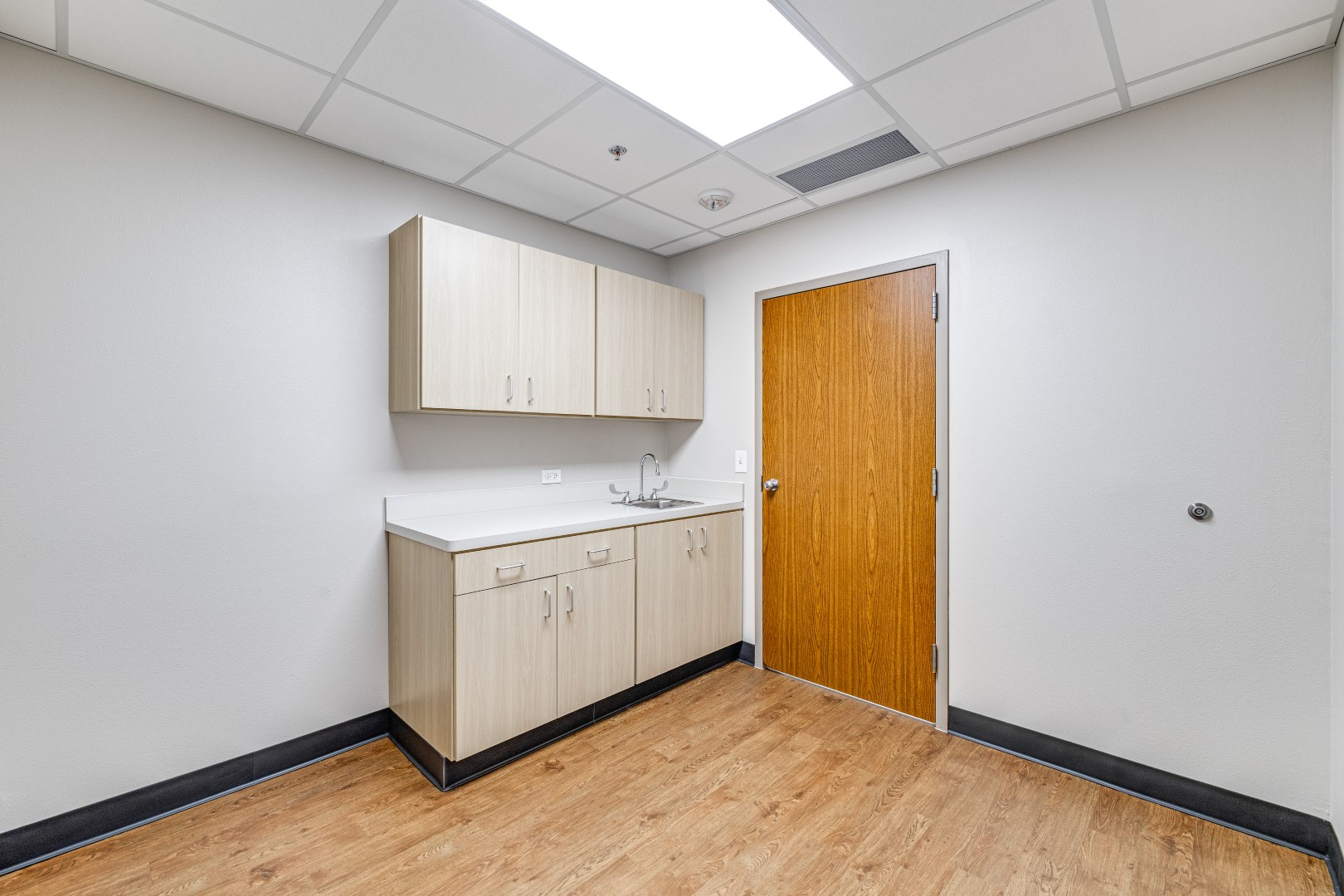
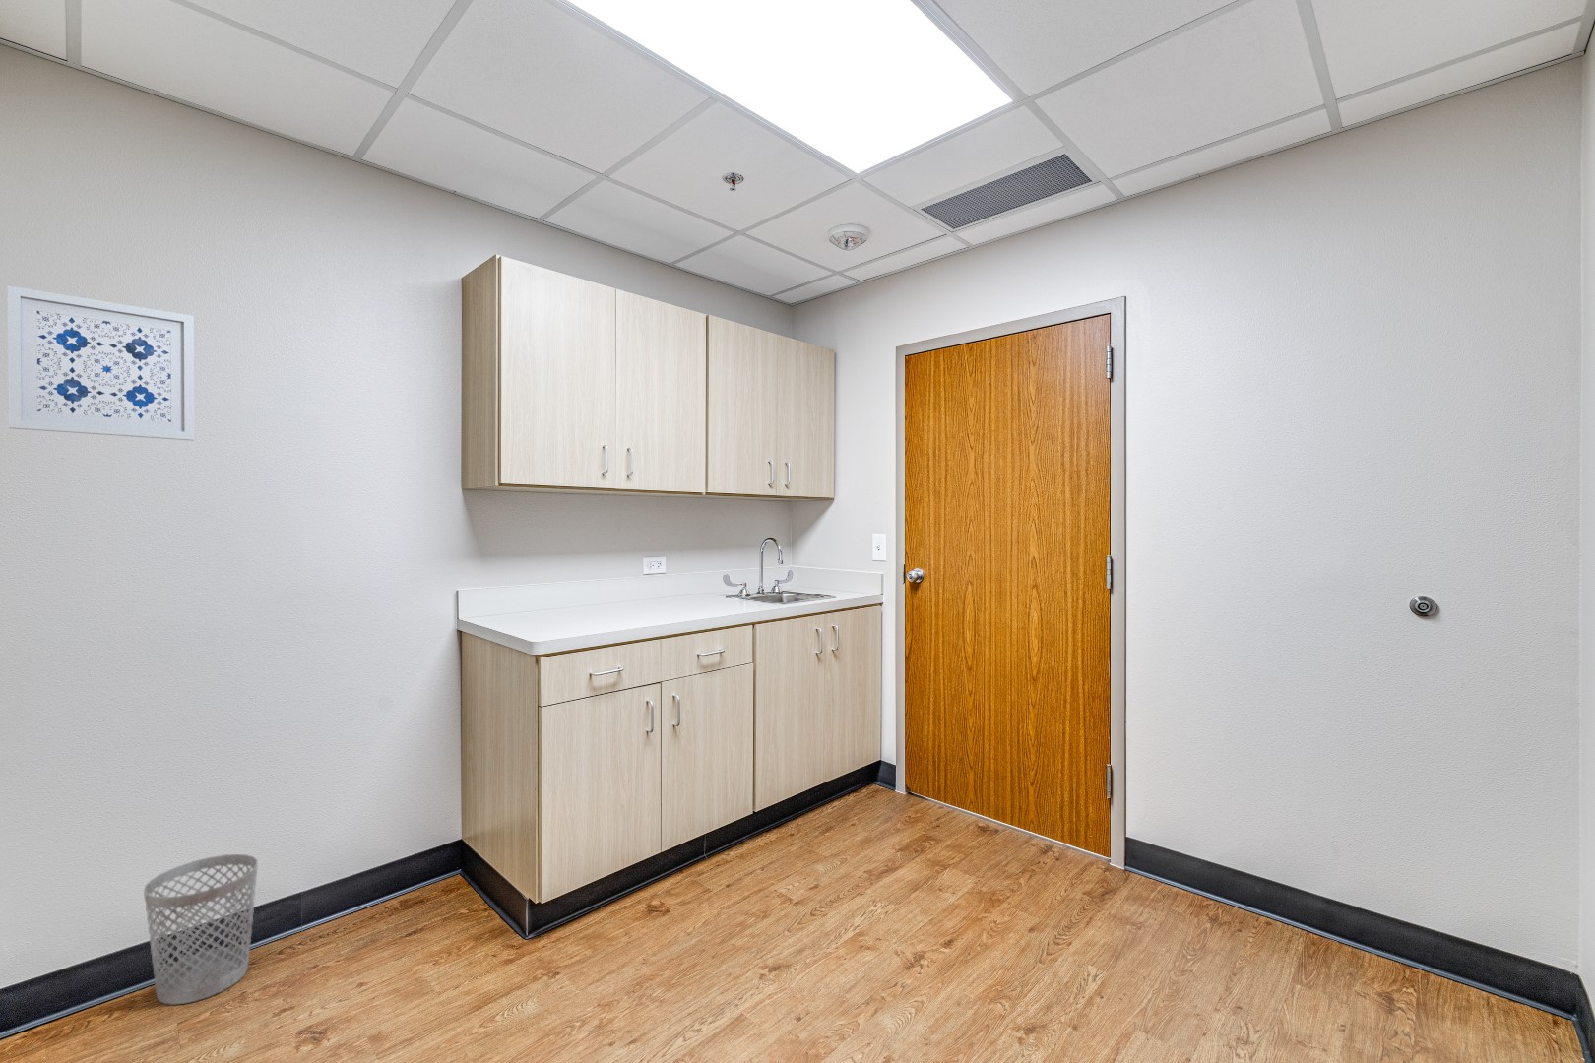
+ wall art (107, 368)
+ wastebasket (203, 928)
